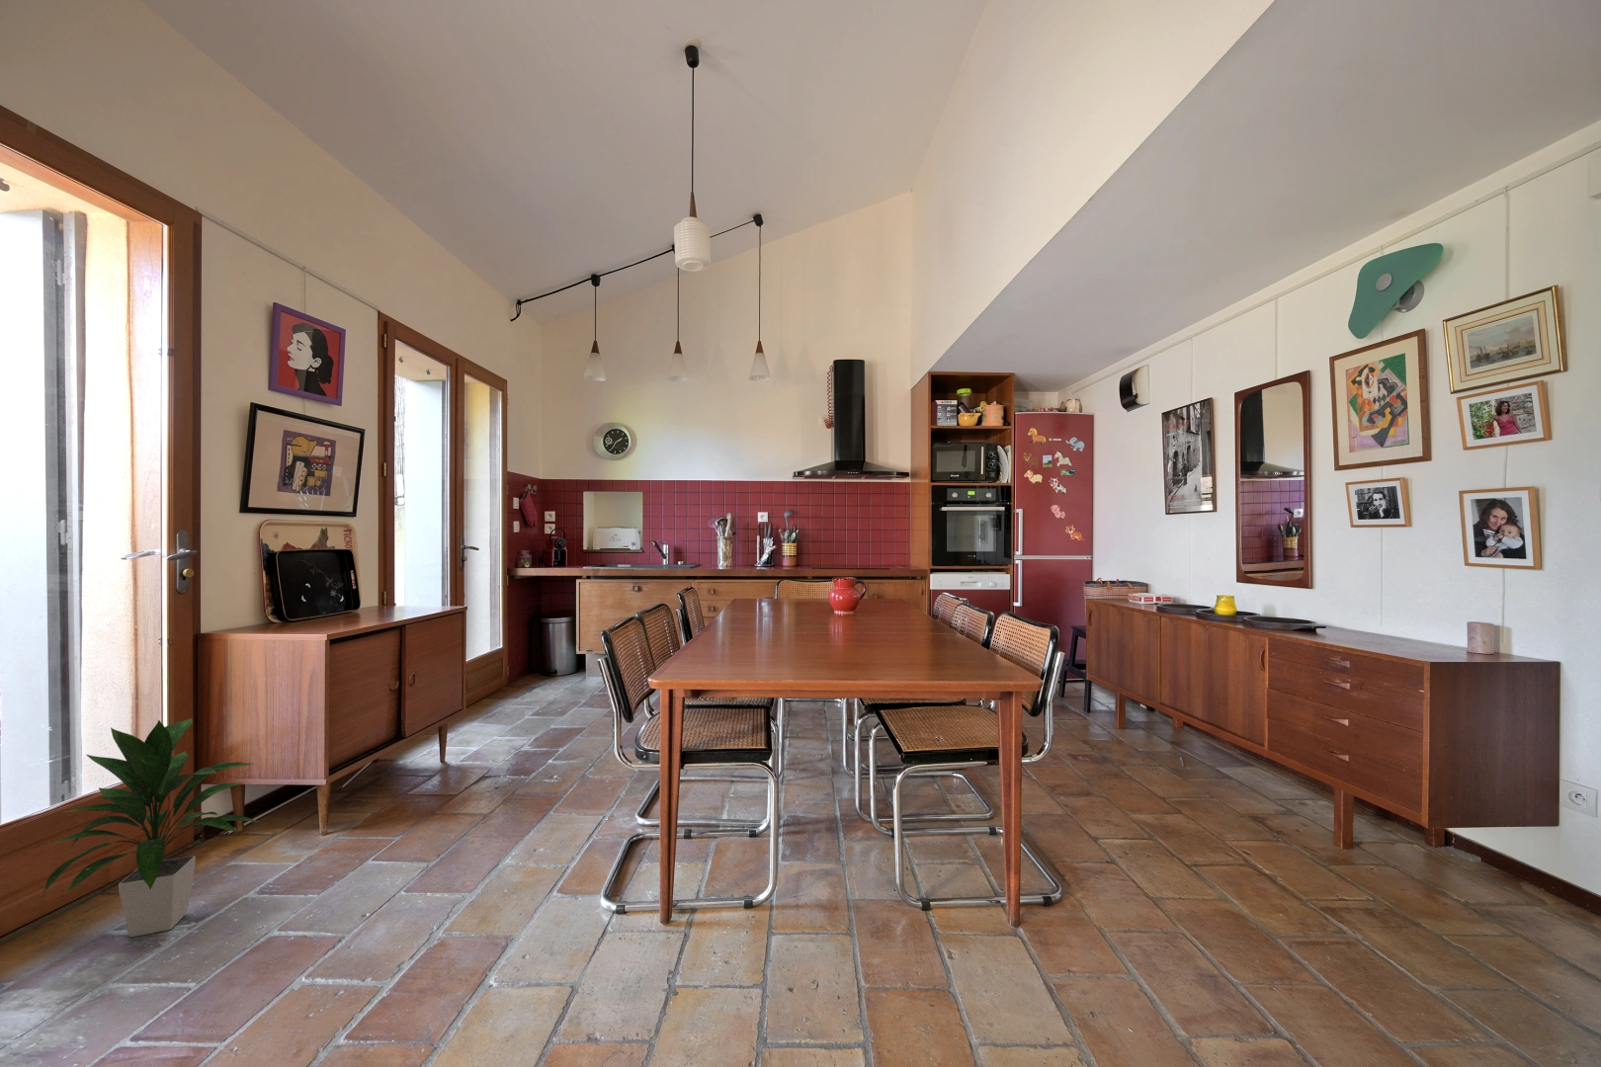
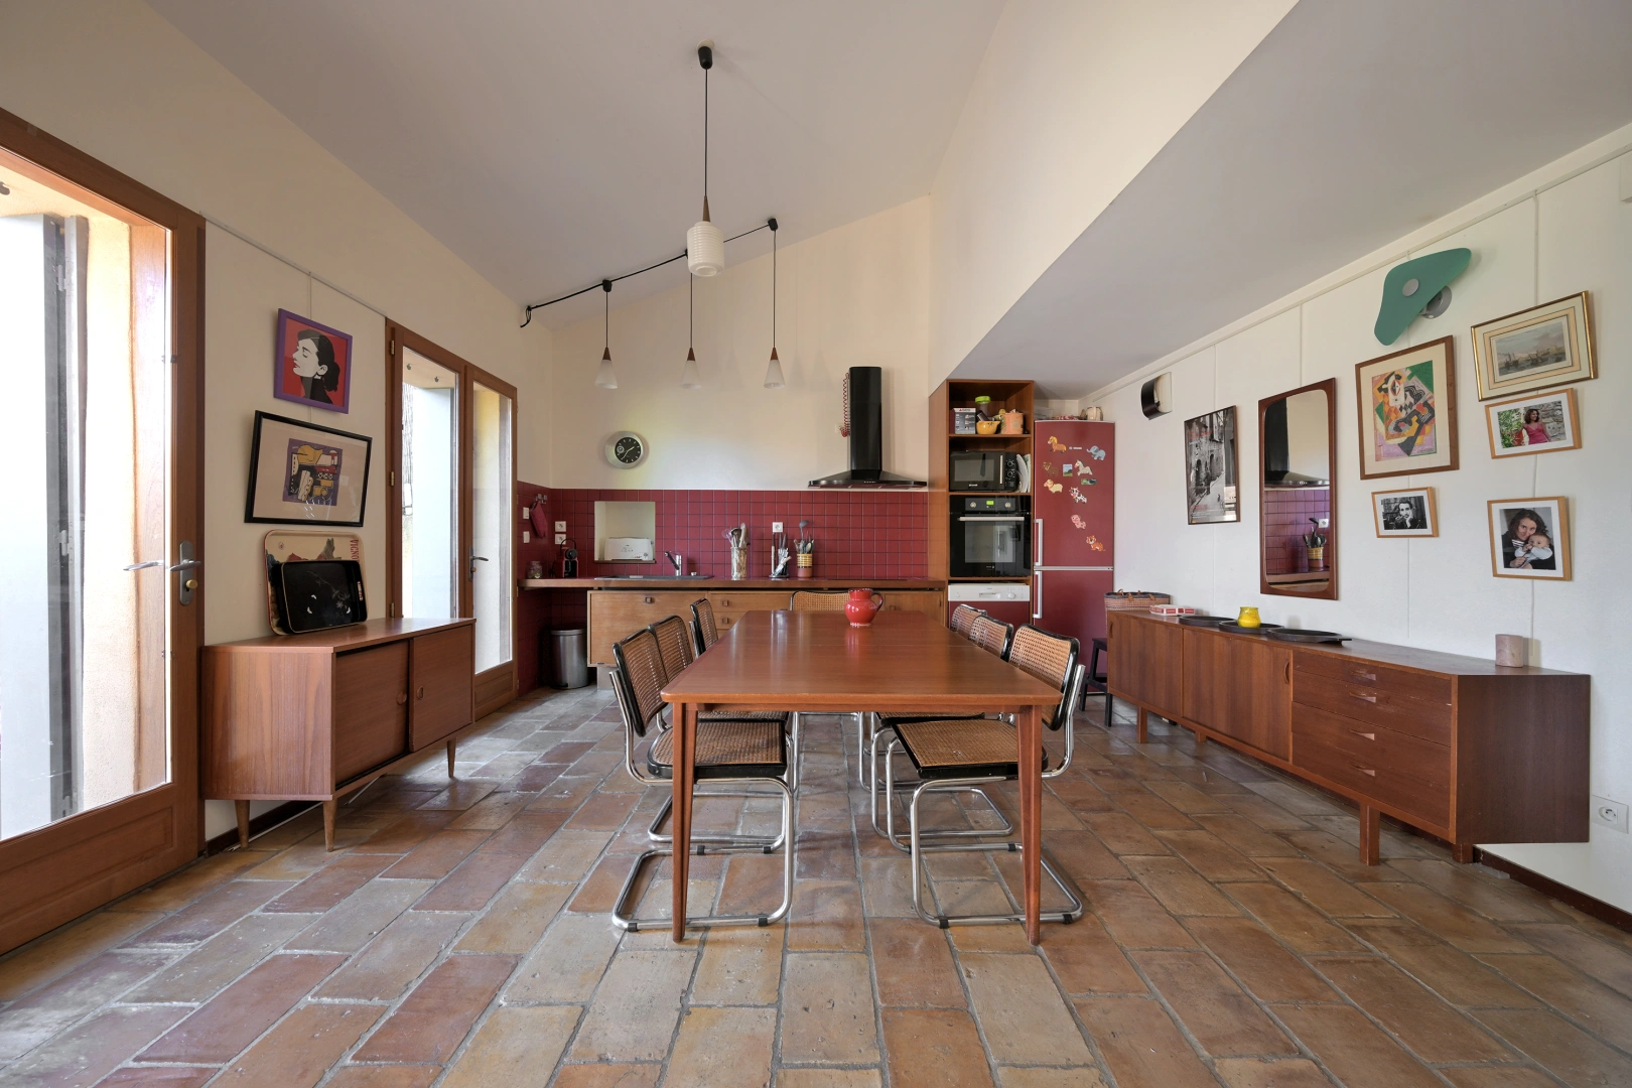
- indoor plant (151, 819)
